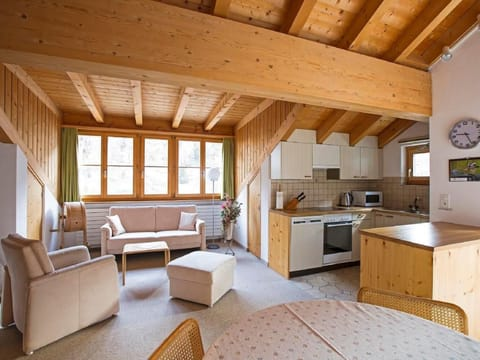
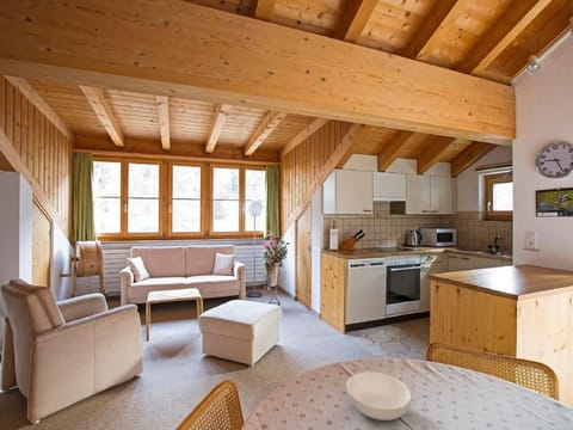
+ serving bowl (377, 398)
